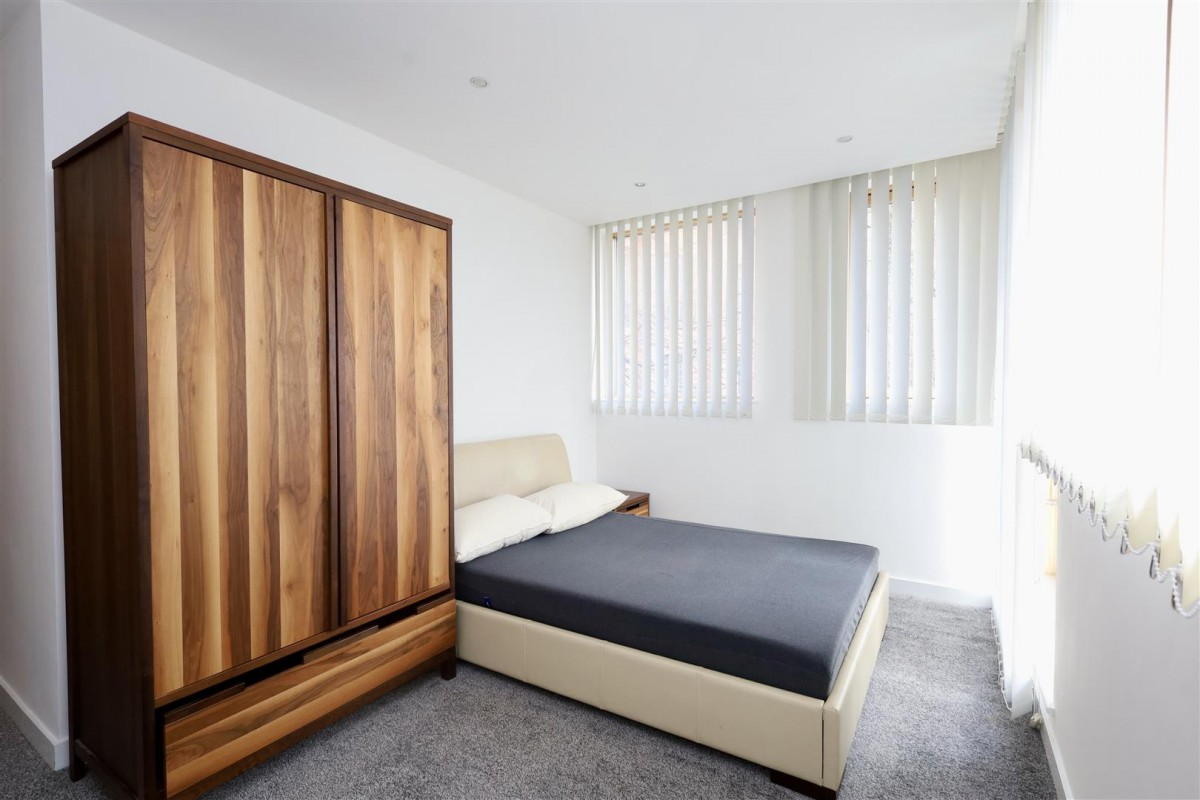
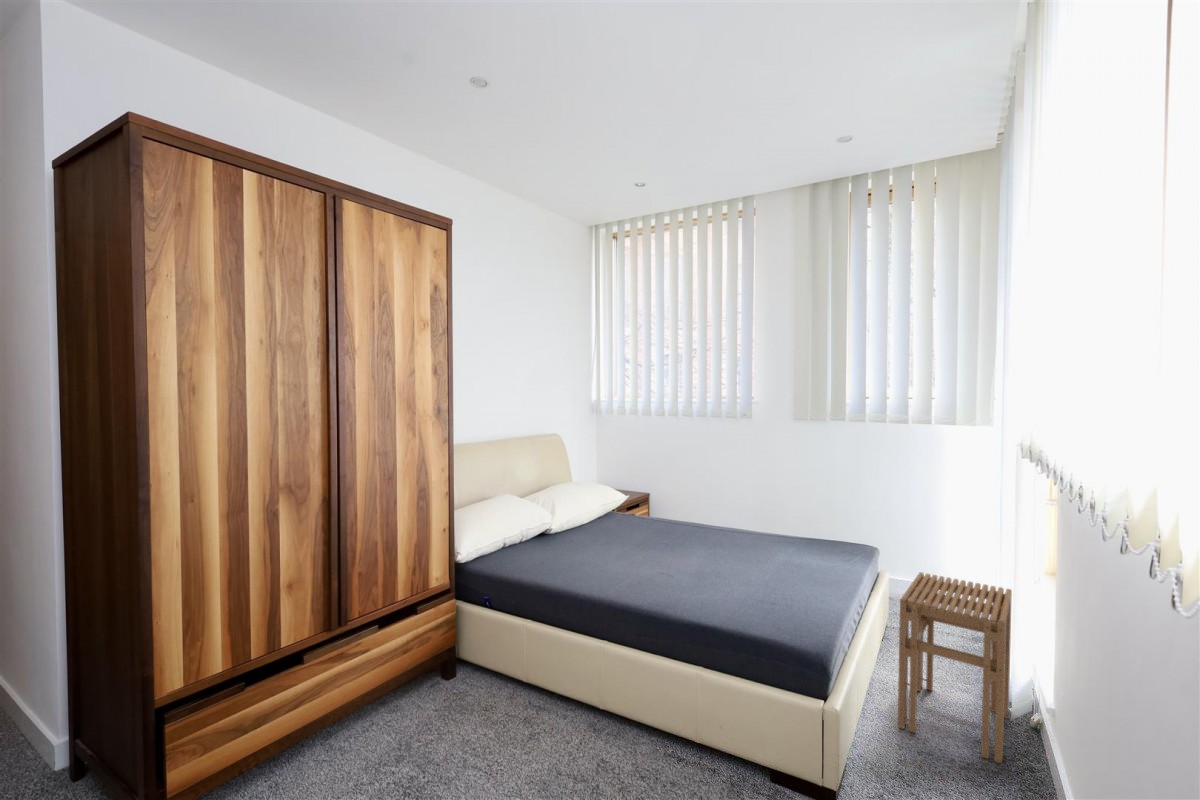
+ stool (955, 656)
